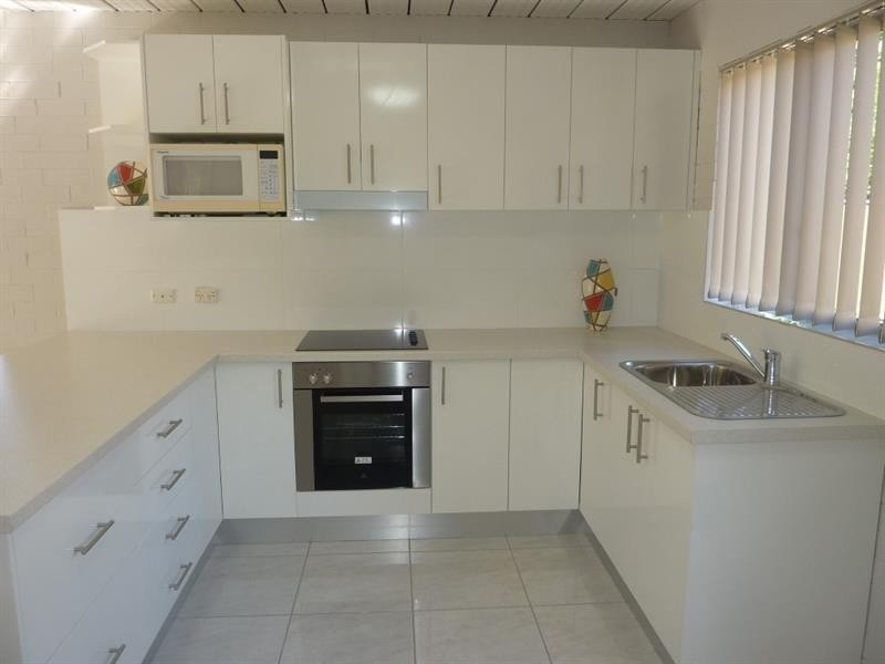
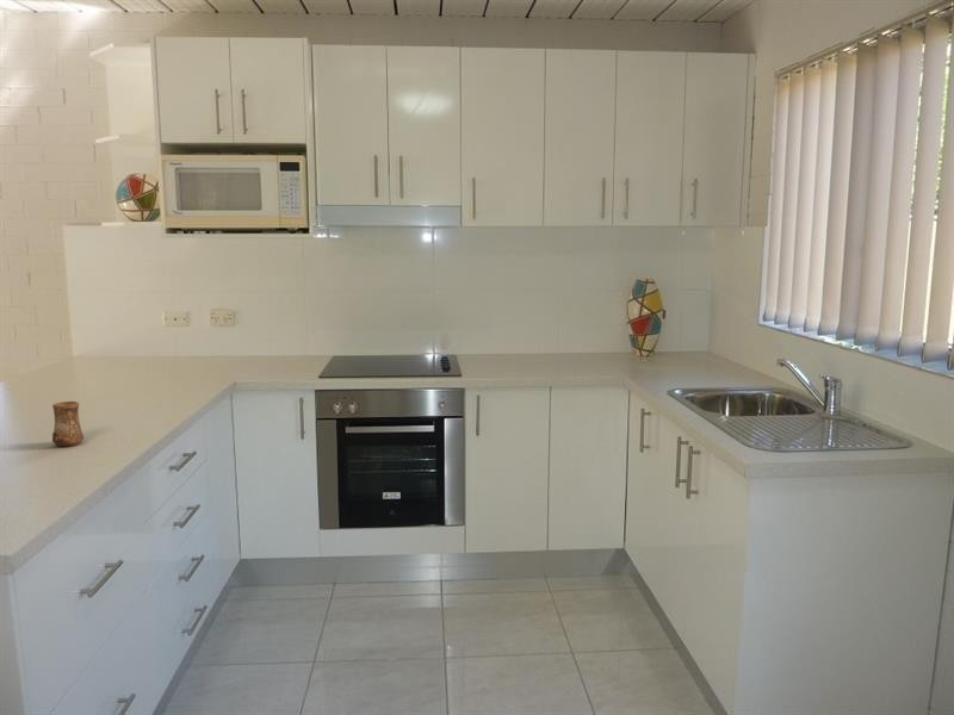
+ cup (67, 423)
